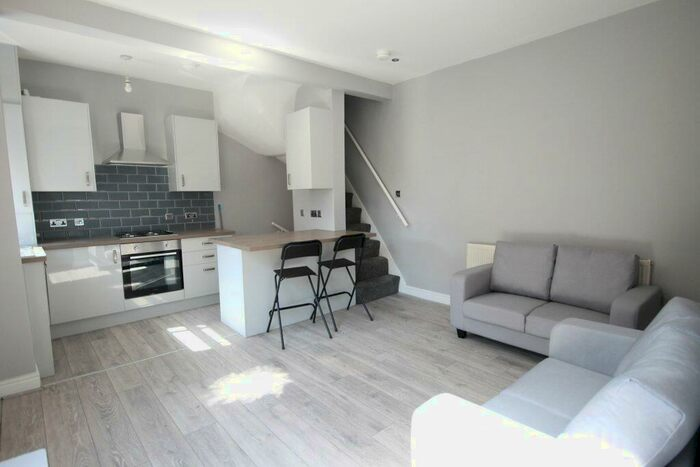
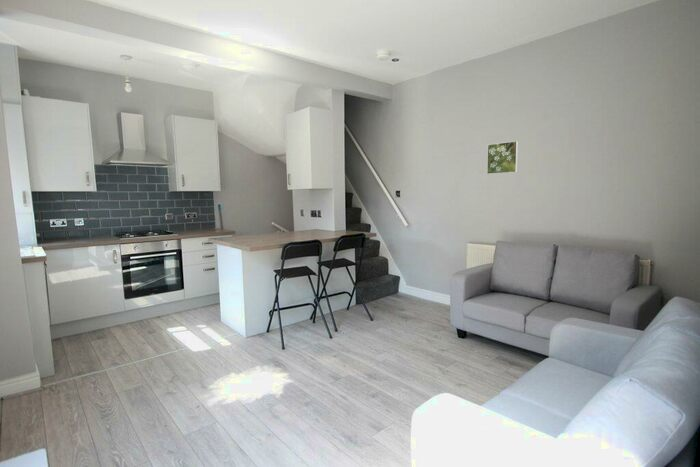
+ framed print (502, 158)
